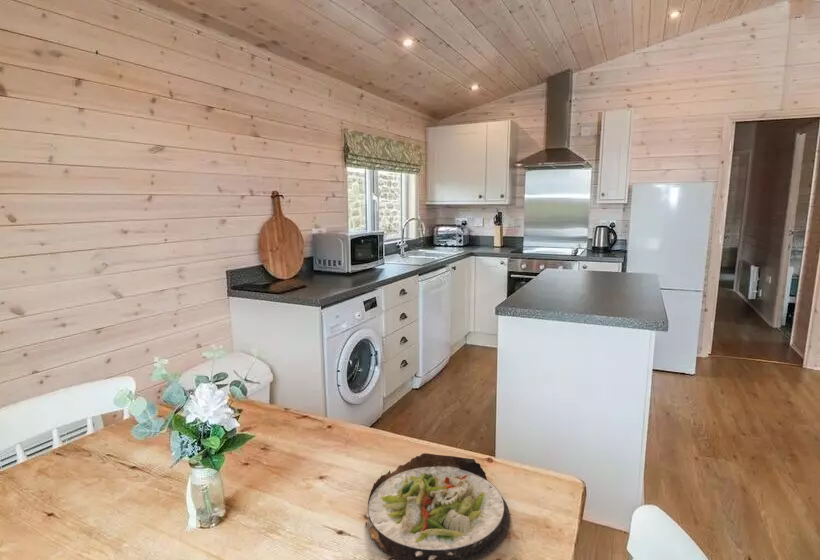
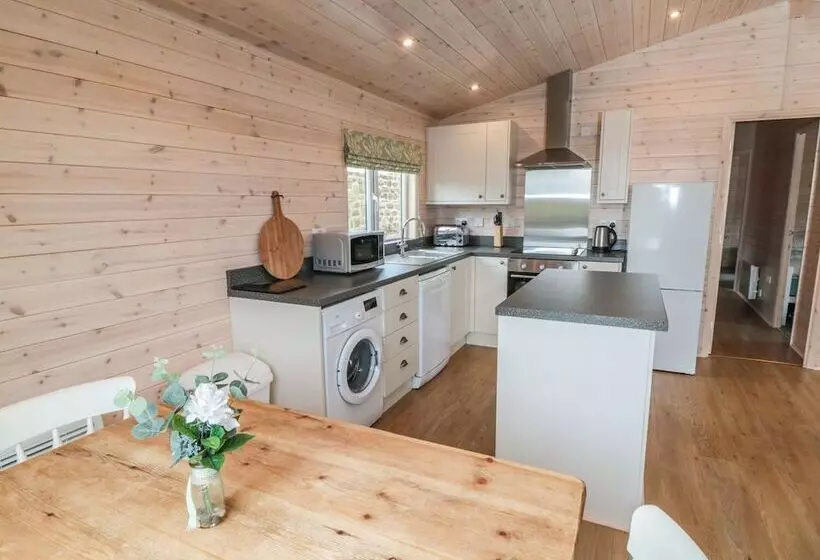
- salad plate (437, 502)
